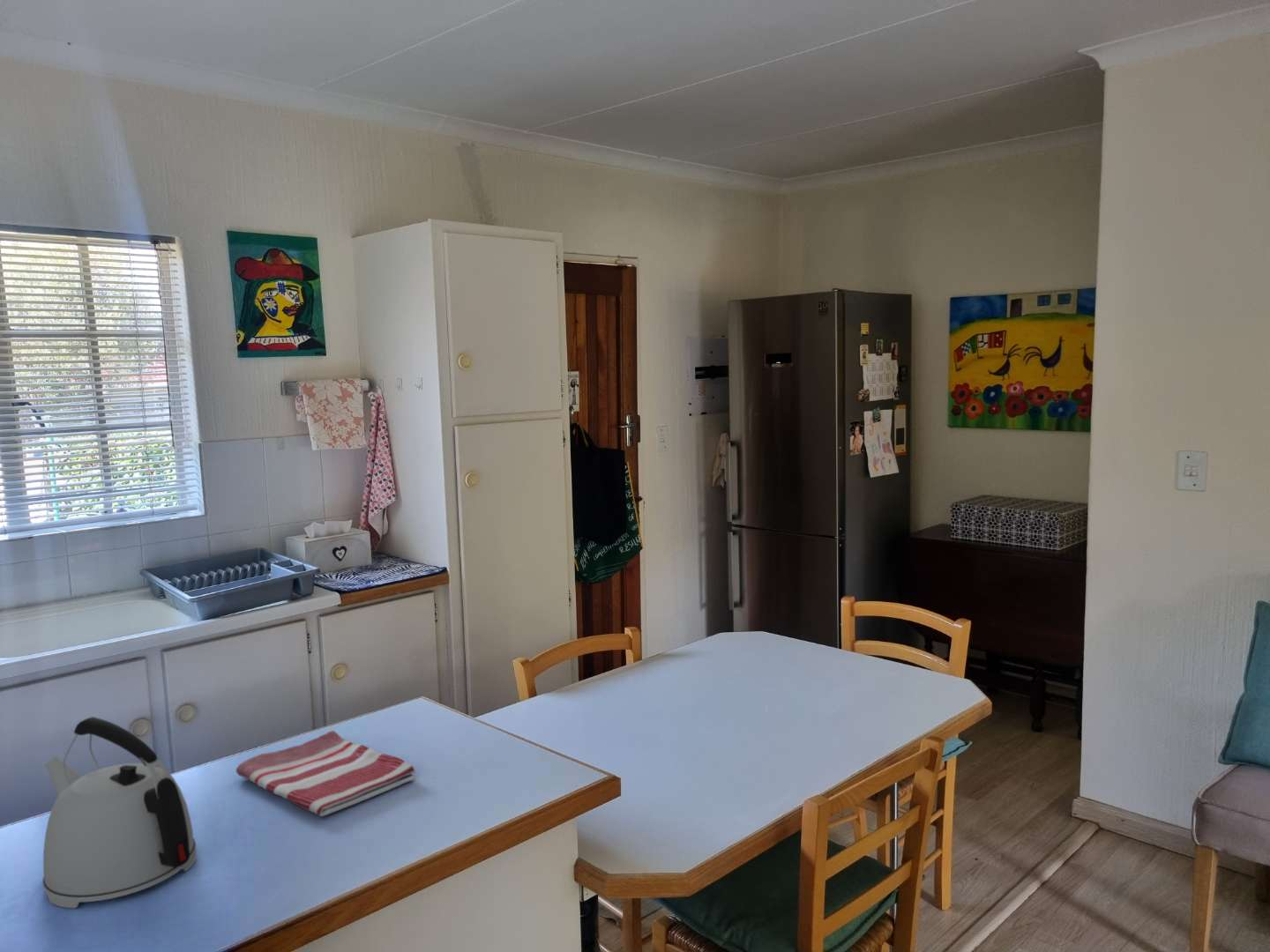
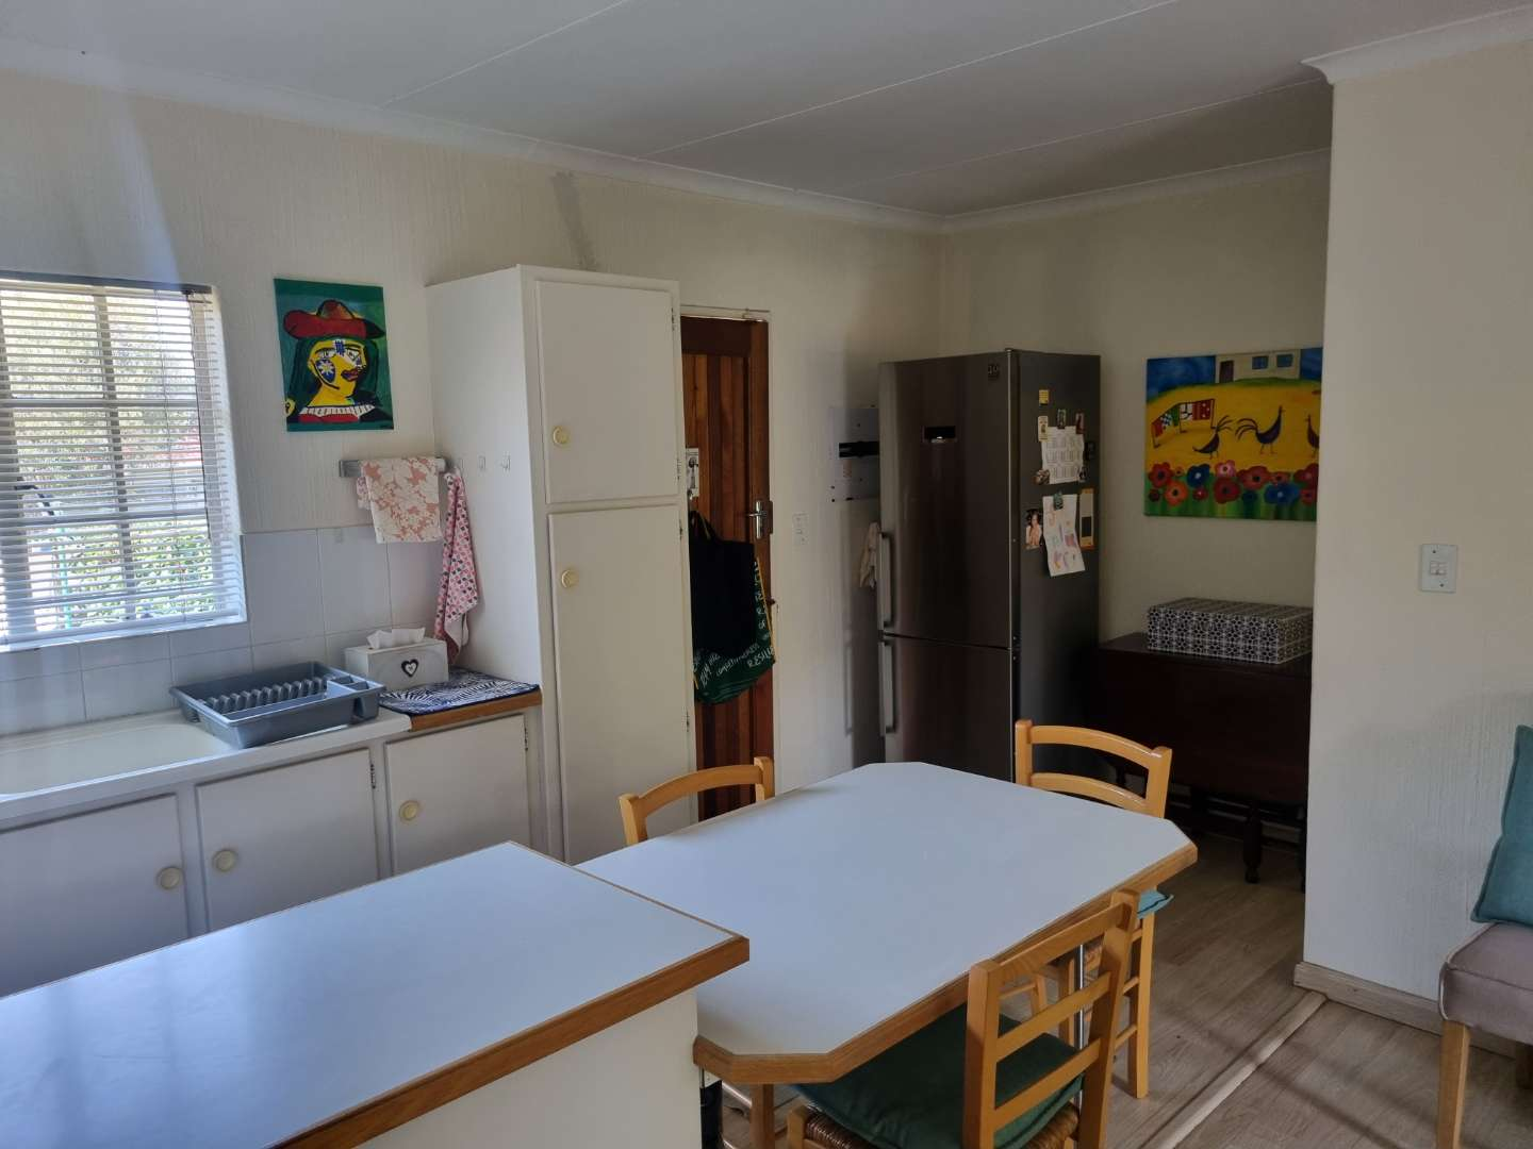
- dish towel (325, 770)
- kettle (112, 795)
